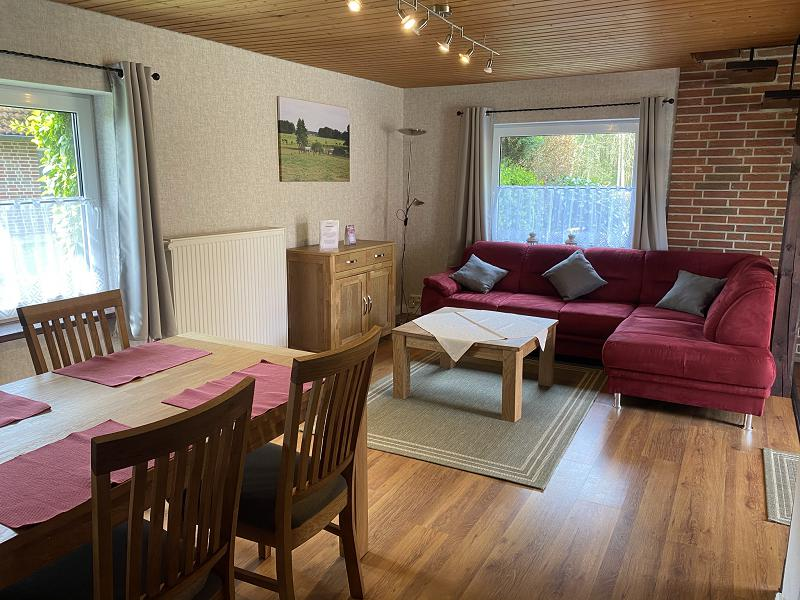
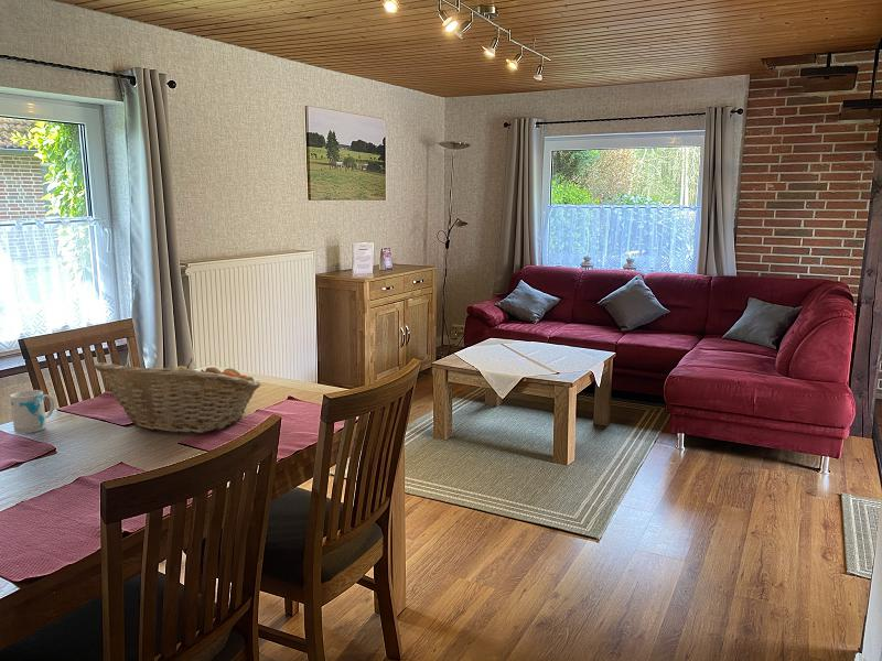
+ mug (34, 410)
+ fruit basket (180, 388)
